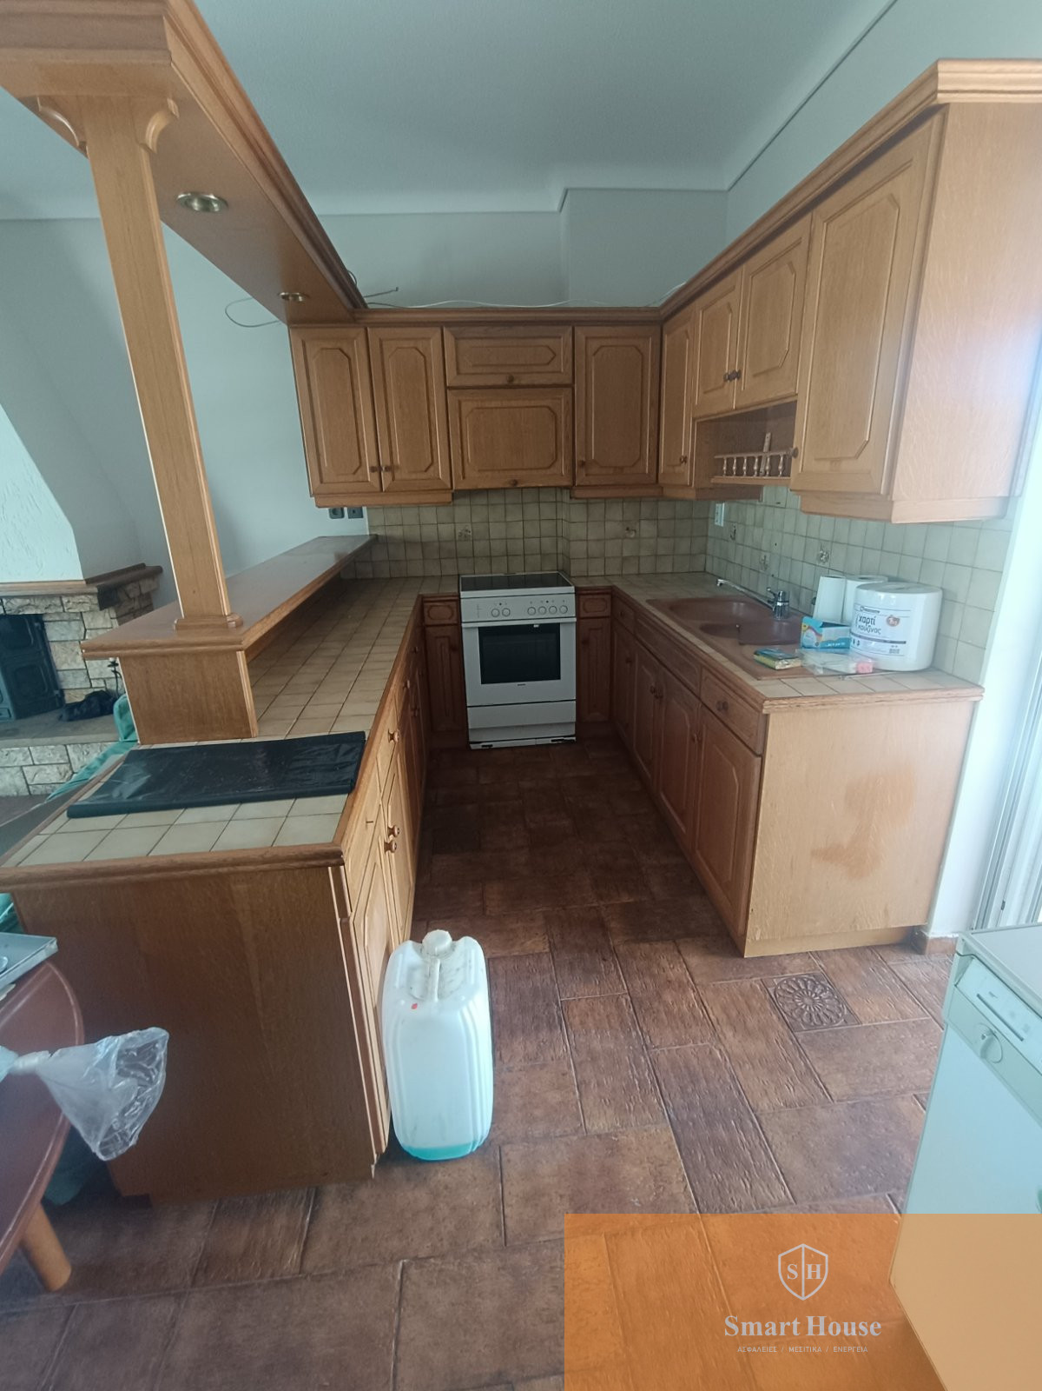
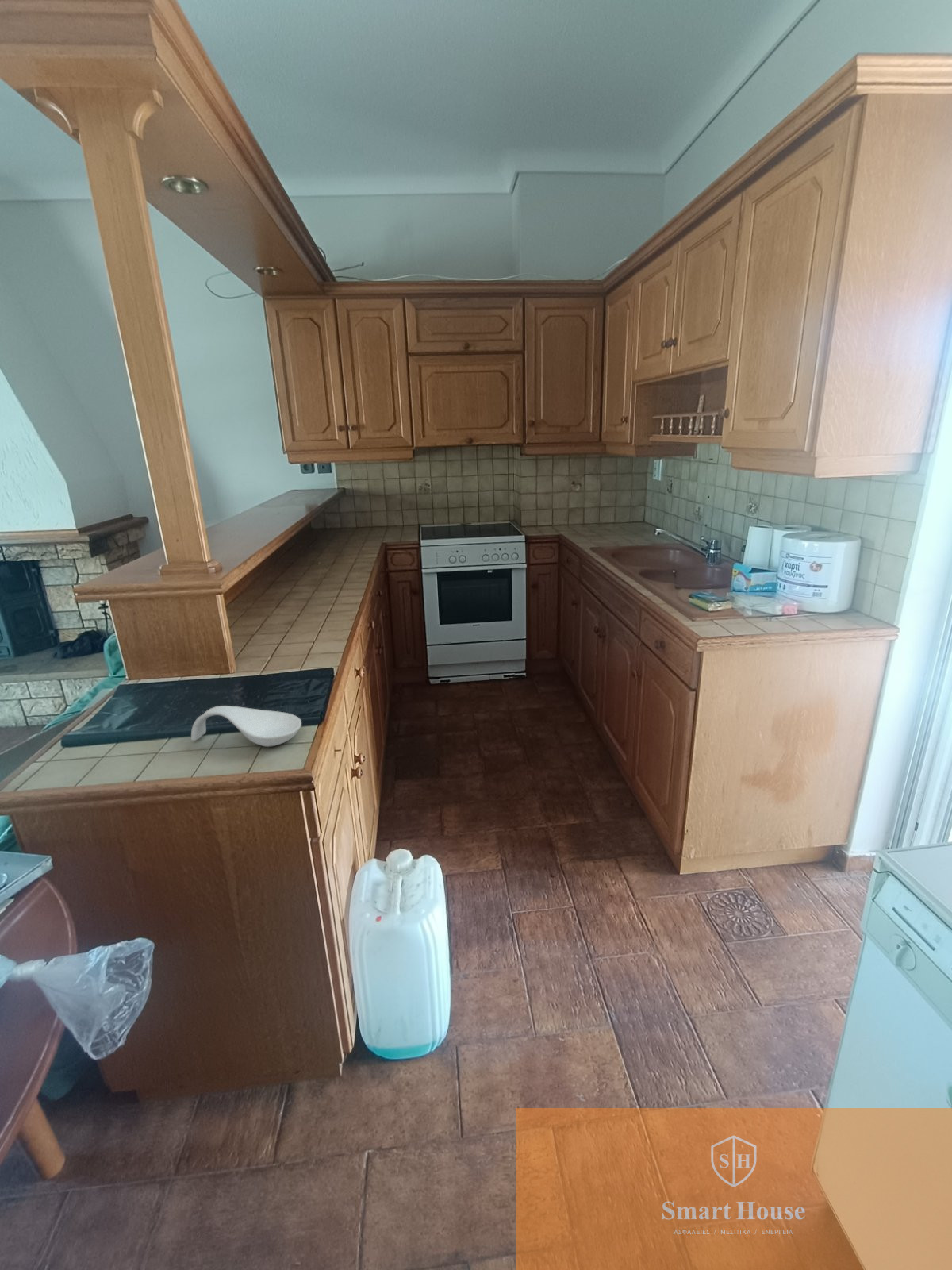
+ spoon rest (245, 724)
